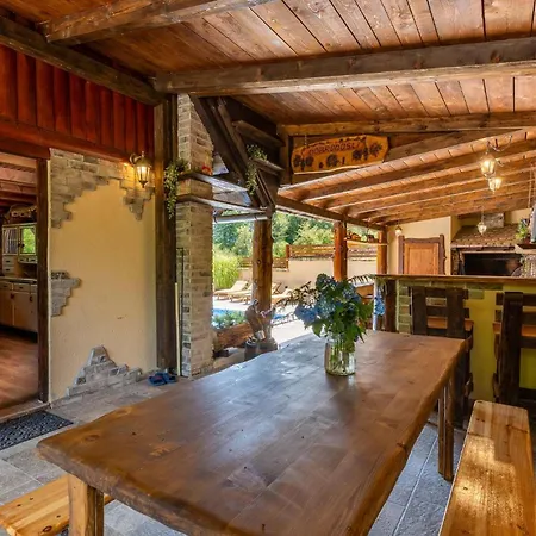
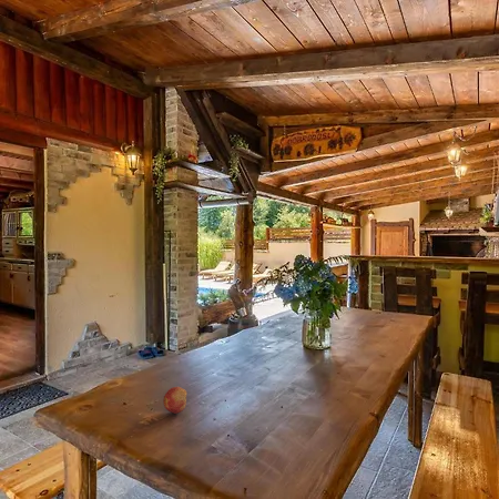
+ fruit (175, 400)
